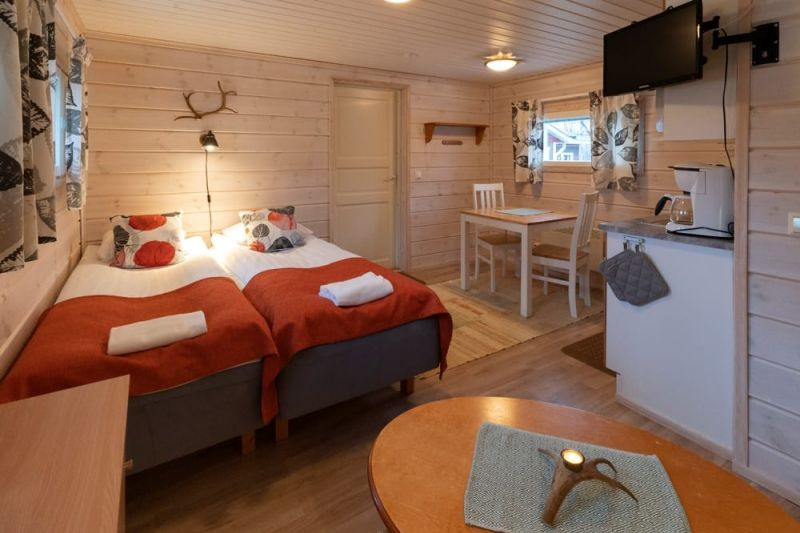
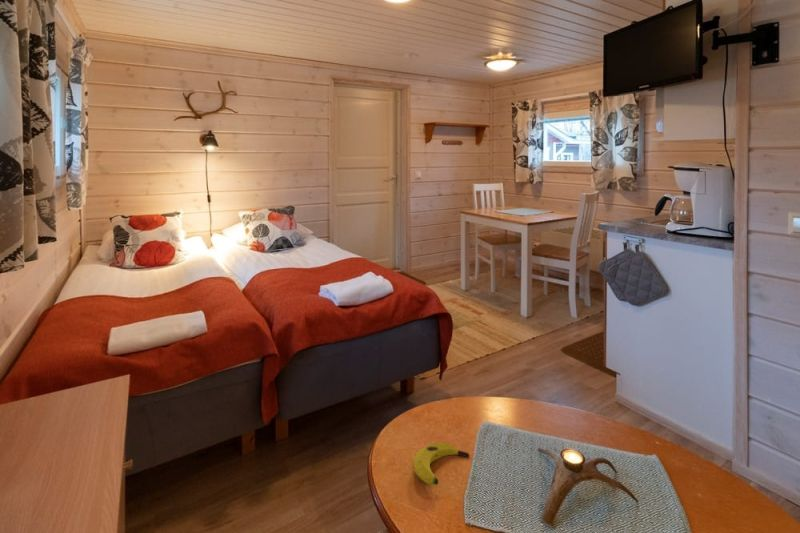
+ banana (440, 457)
